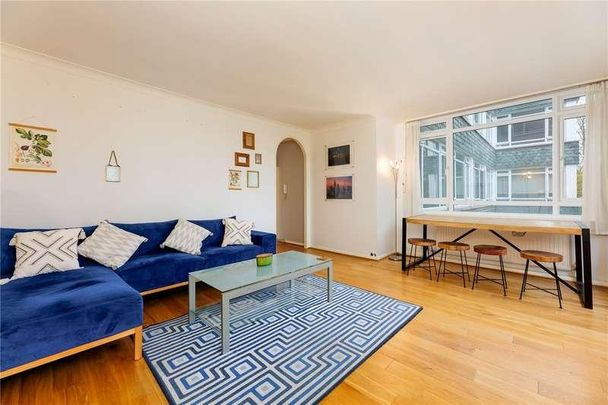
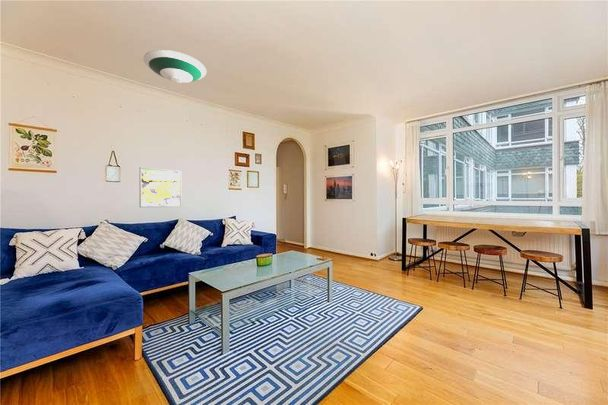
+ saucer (176, 73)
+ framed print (161, 188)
